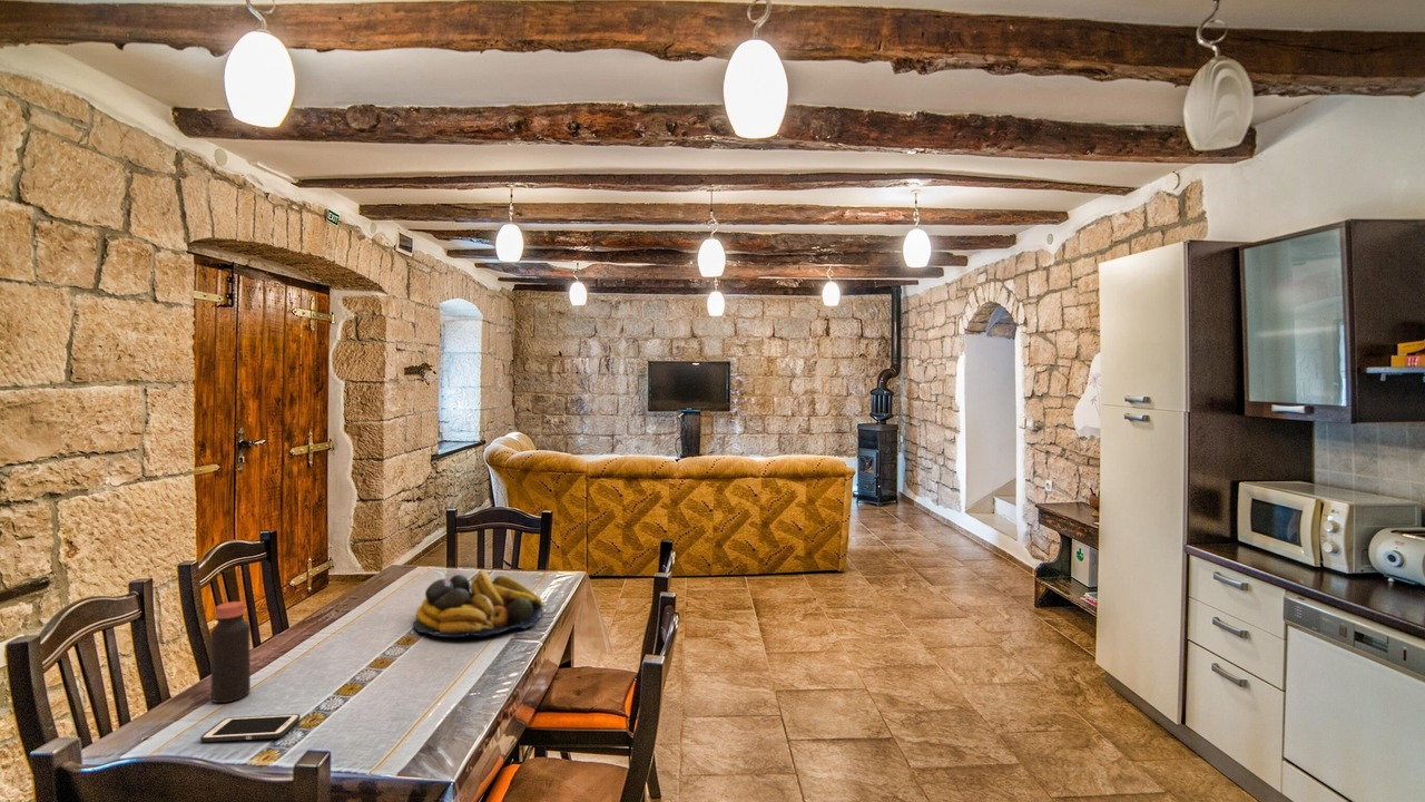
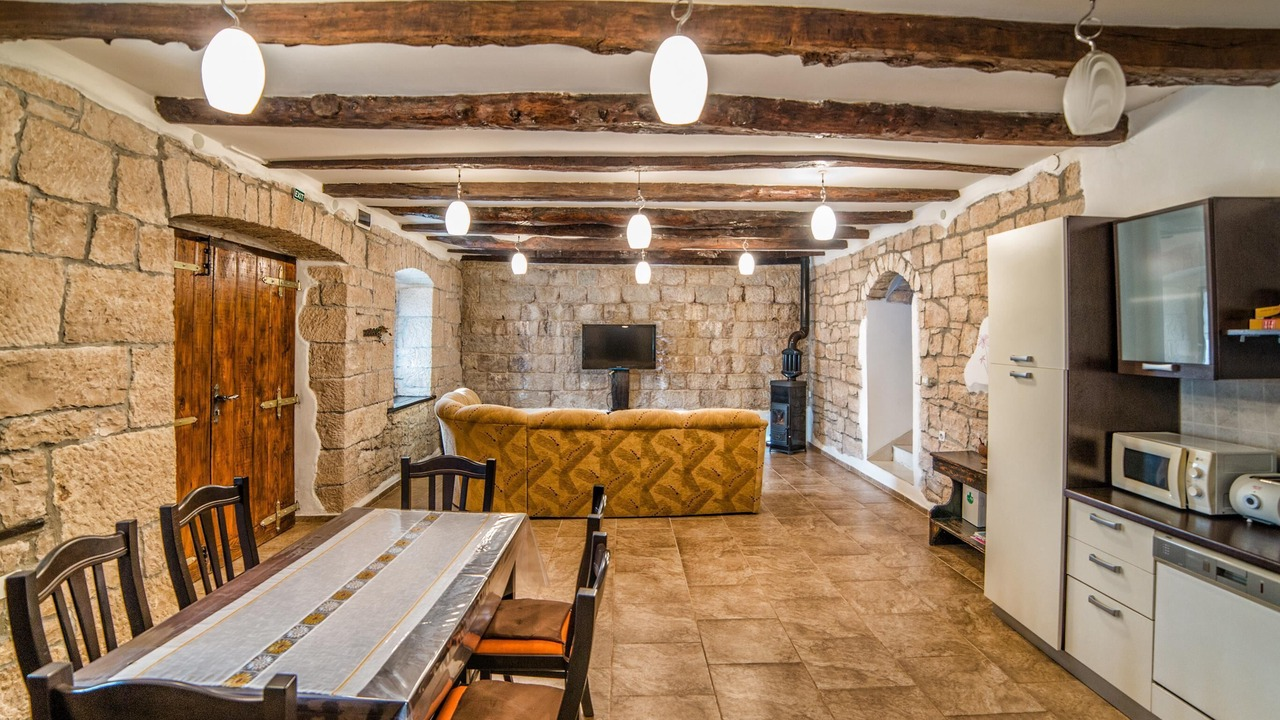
- fruit bowl (479, 596)
- cell phone (252, 727)
- bottle (230, 651)
